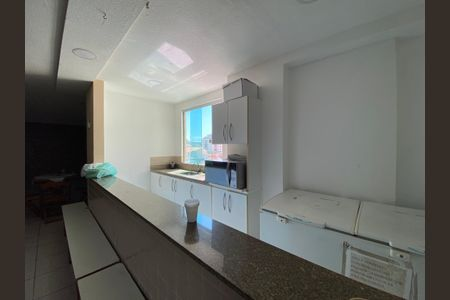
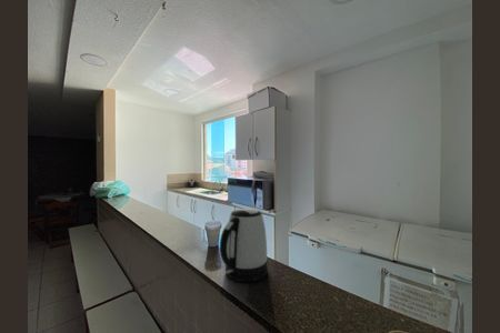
+ kettle (242, 242)
